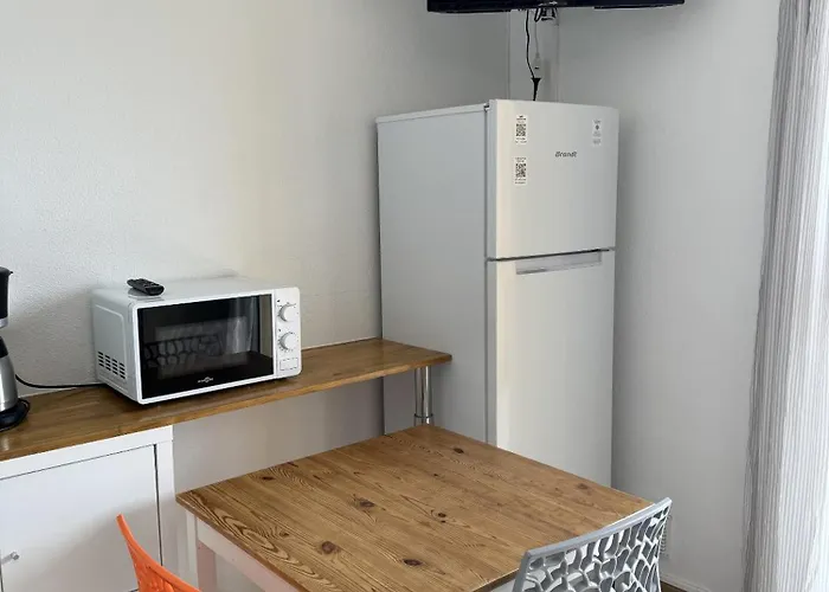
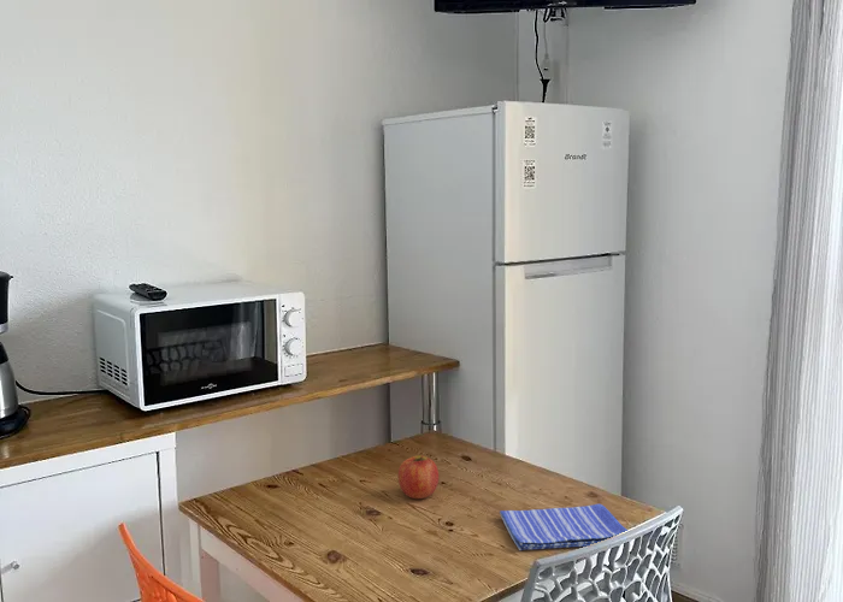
+ dish towel (562, 524)
+ fruit (418, 474)
